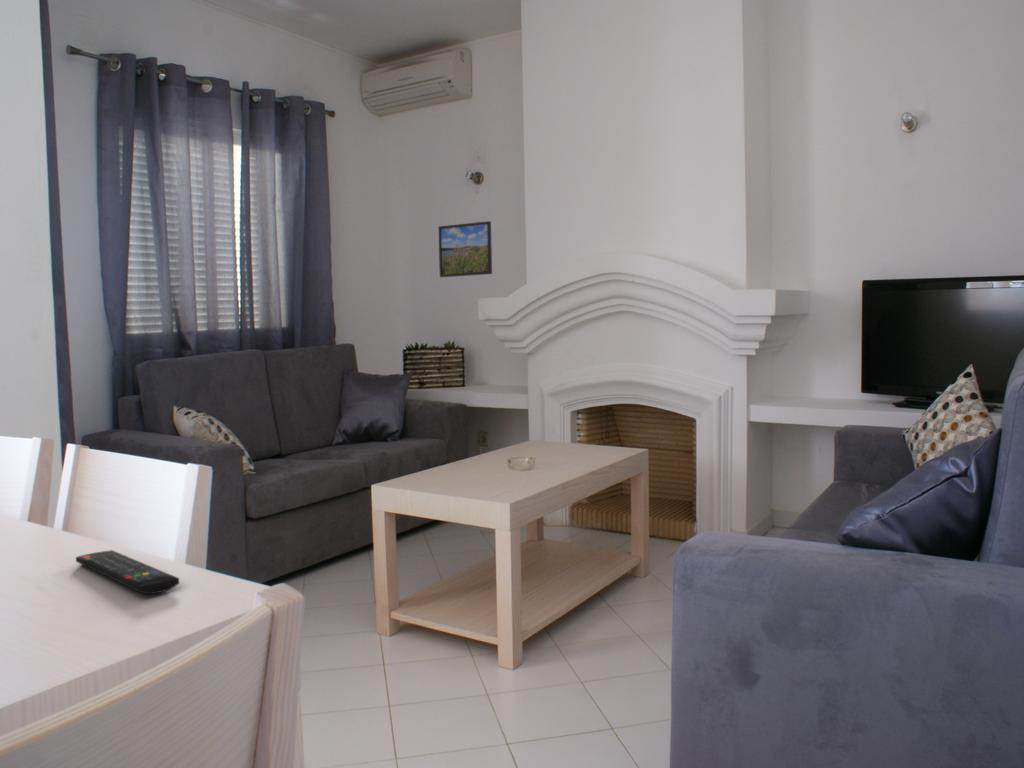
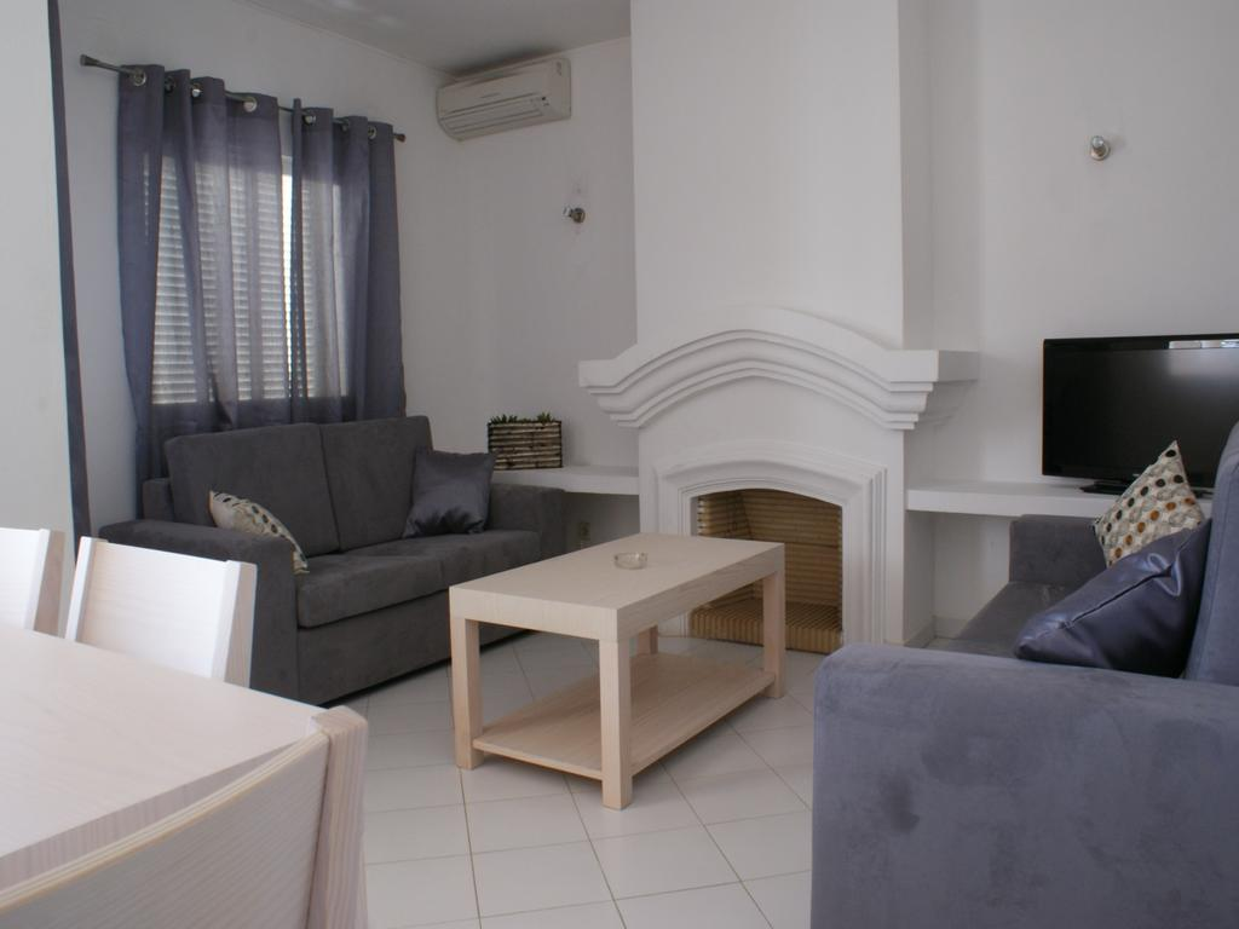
- remote control (124, 571)
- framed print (464, 249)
